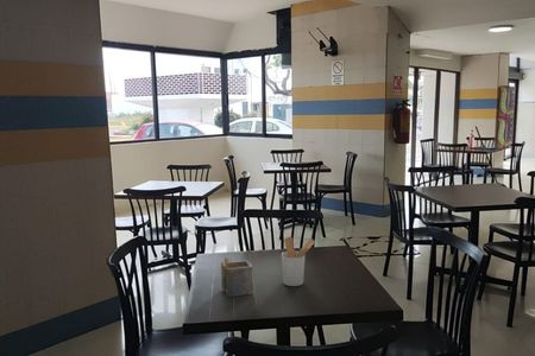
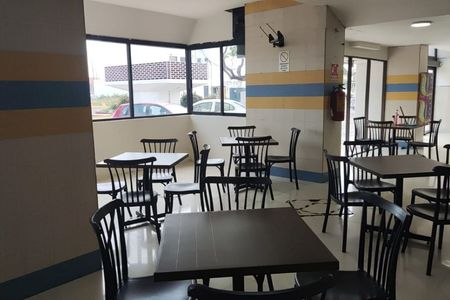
- utensil holder (298, 260)
- napkin holder (237, 273)
